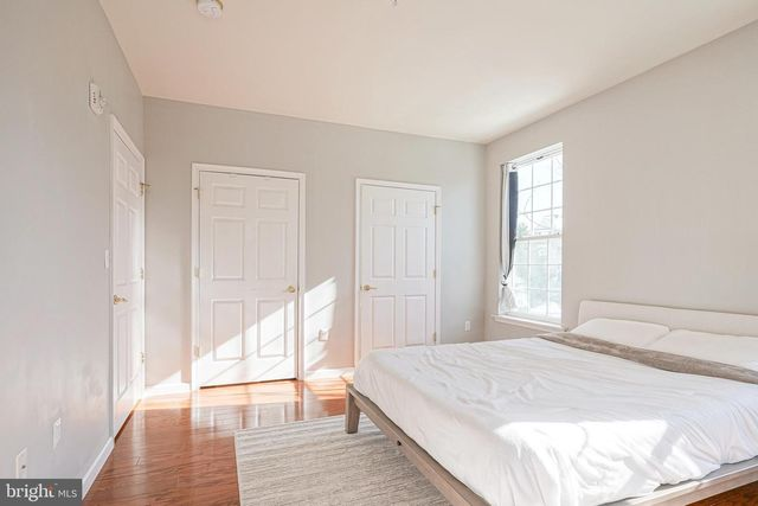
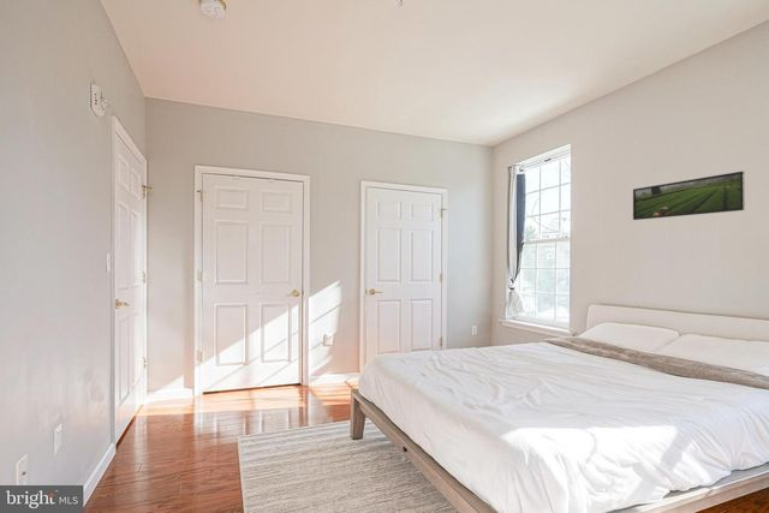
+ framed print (681, 198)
